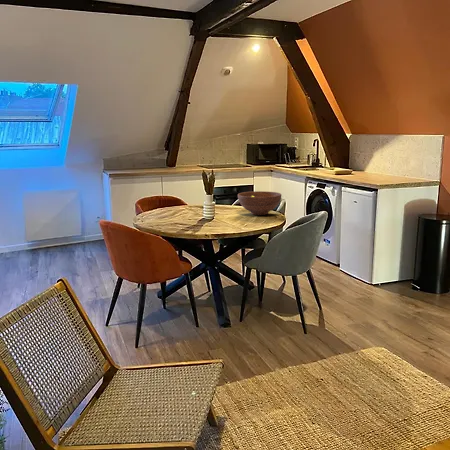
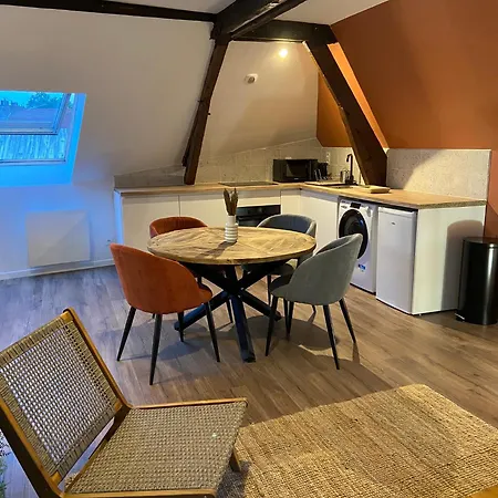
- fruit bowl (259, 204)
